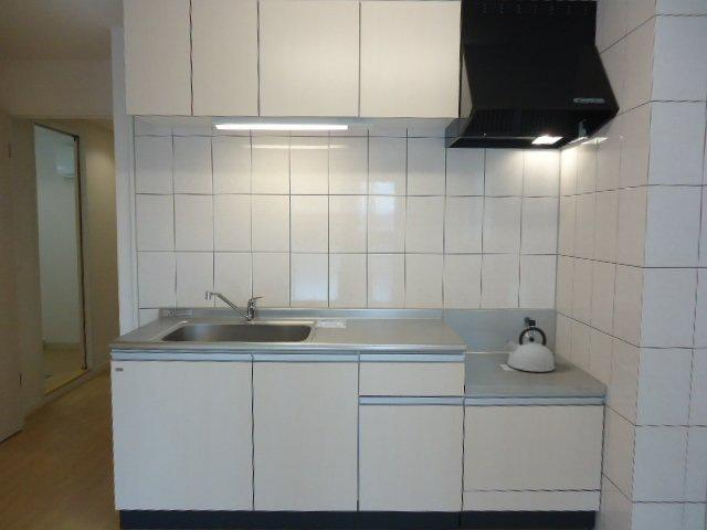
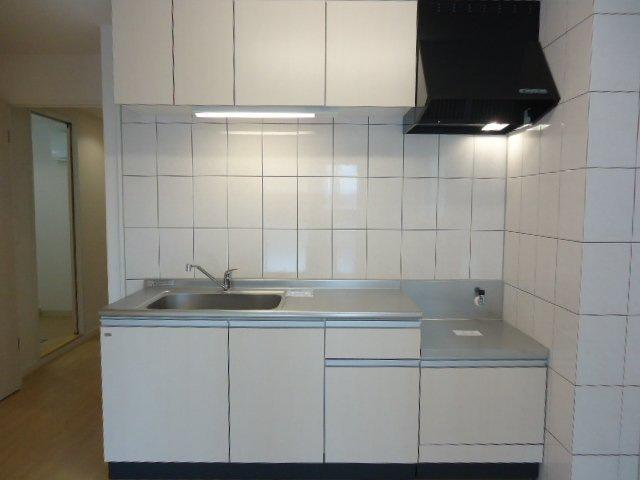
- kettle (529, 346)
